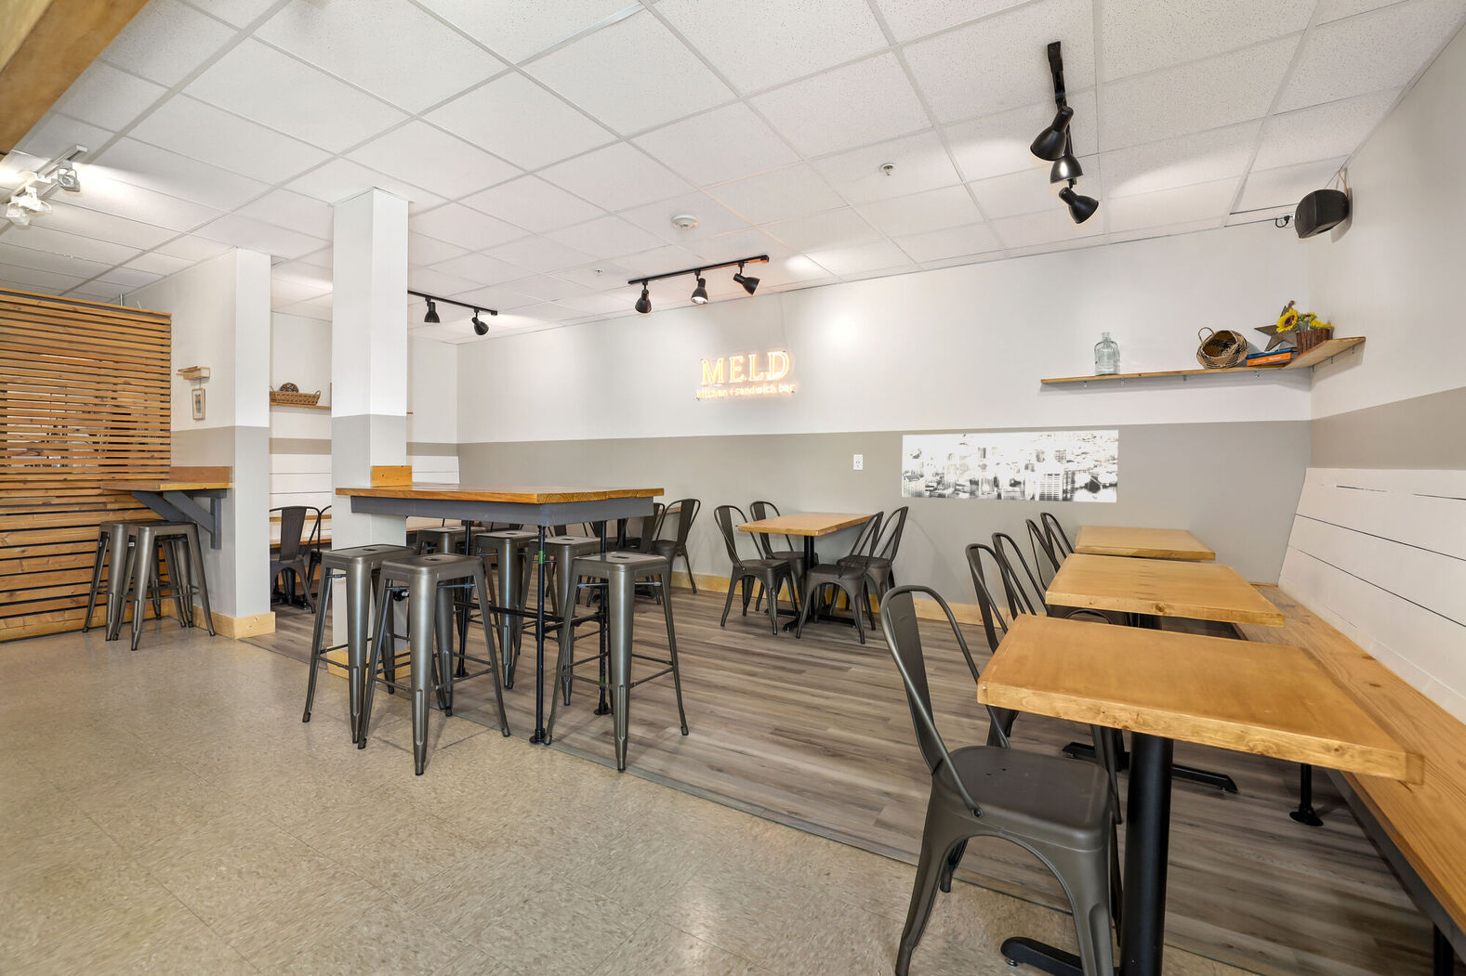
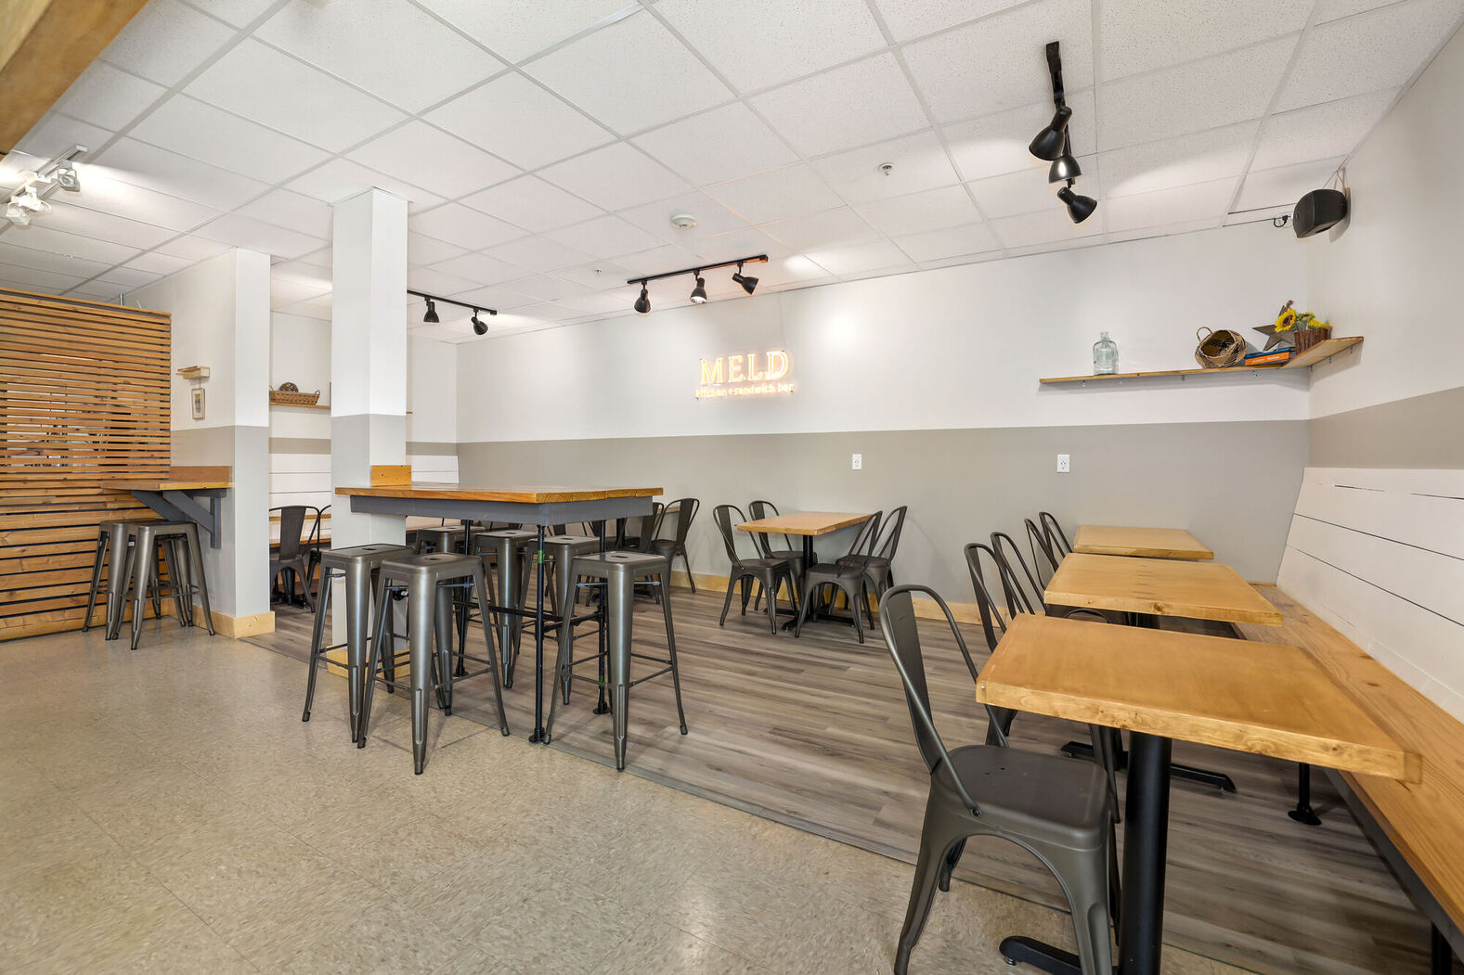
- wall art (1002, 466)
